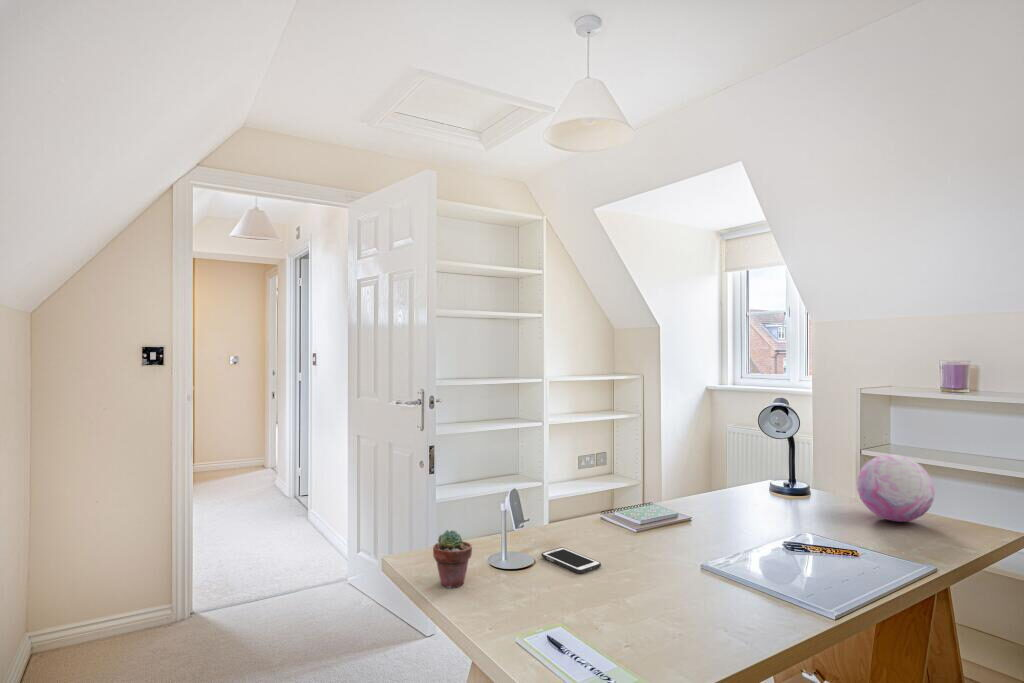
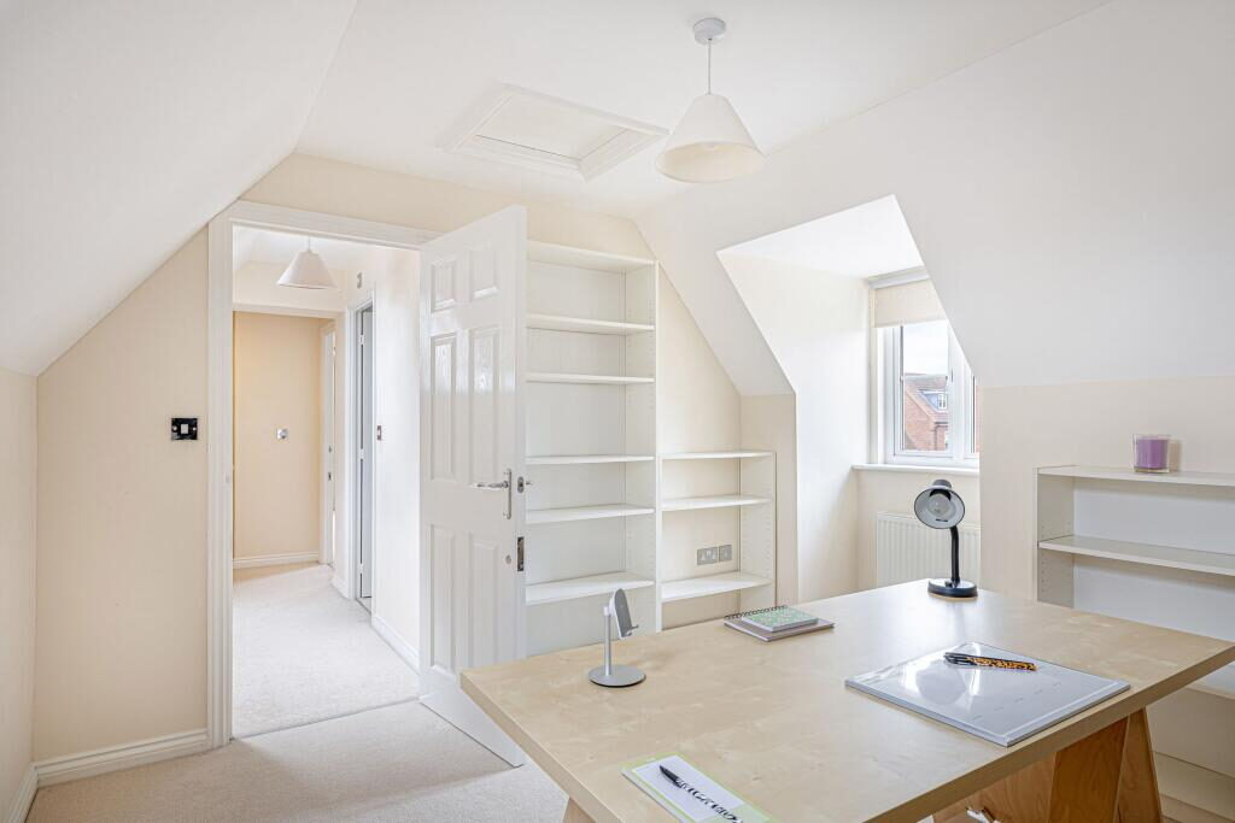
- potted succulent (452, 556)
- decorative orb (894, 487)
- cell phone (570, 559)
